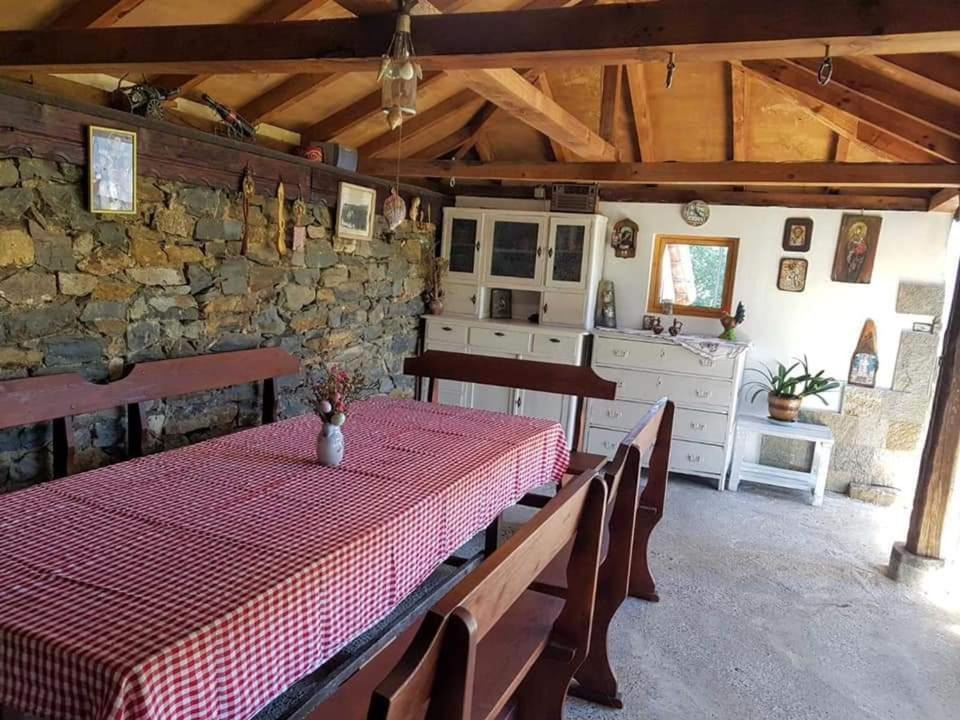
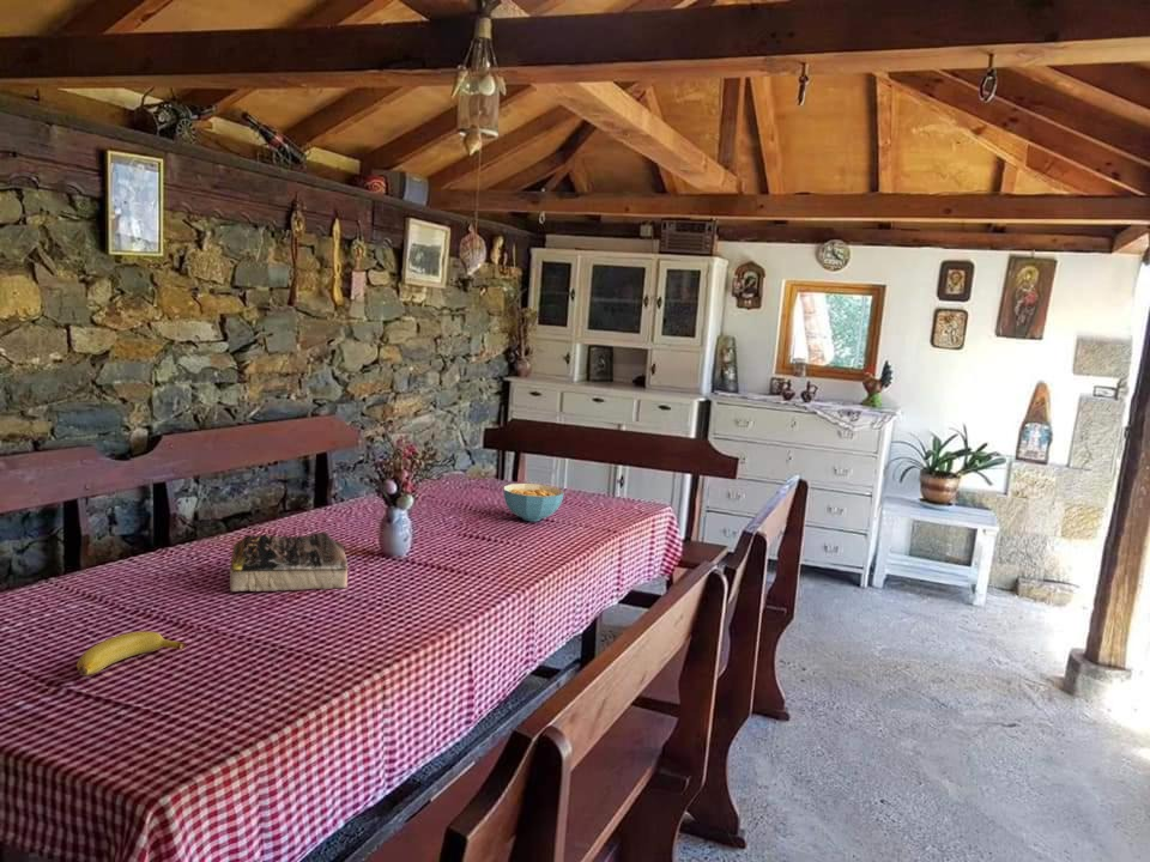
+ banana (125, 654)
+ cereal bowl (532, 504)
+ bread loaf (290, 554)
